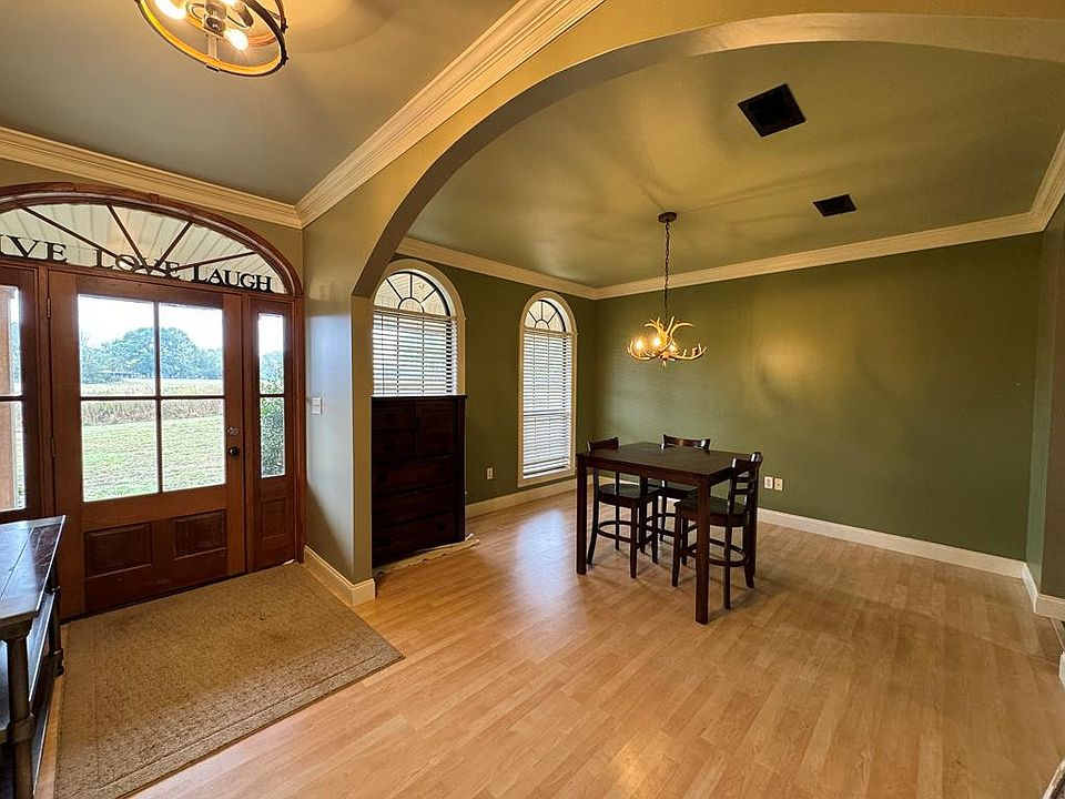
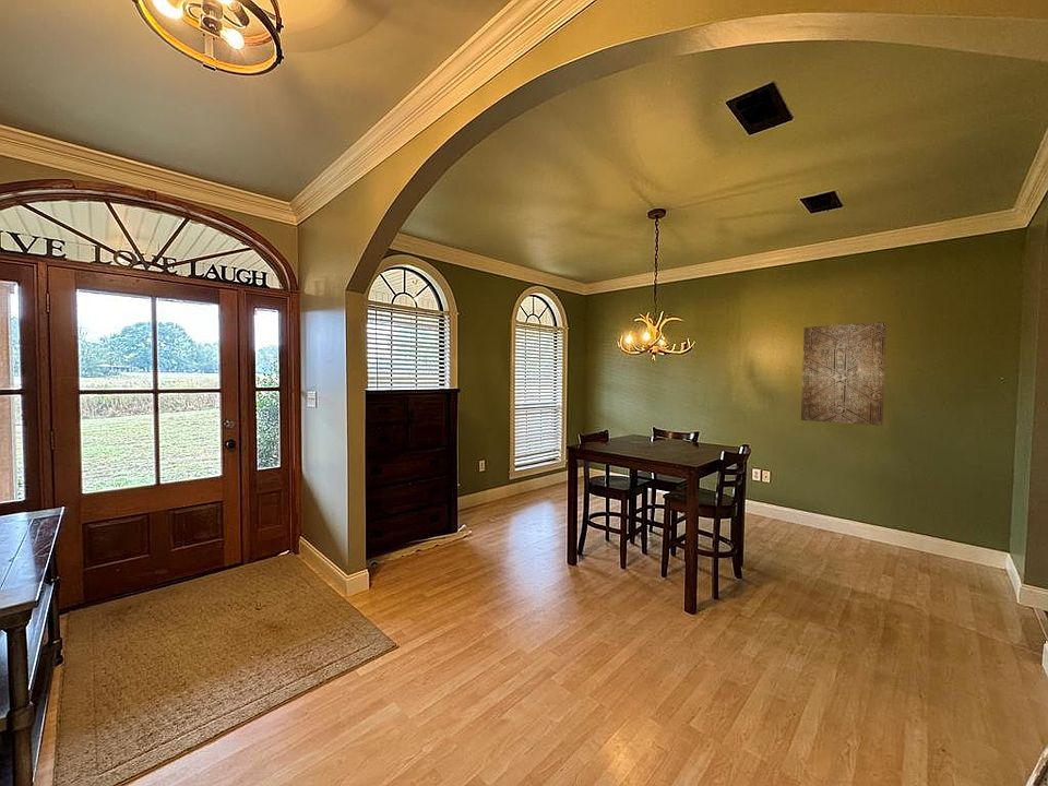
+ wall art (841, 373)
